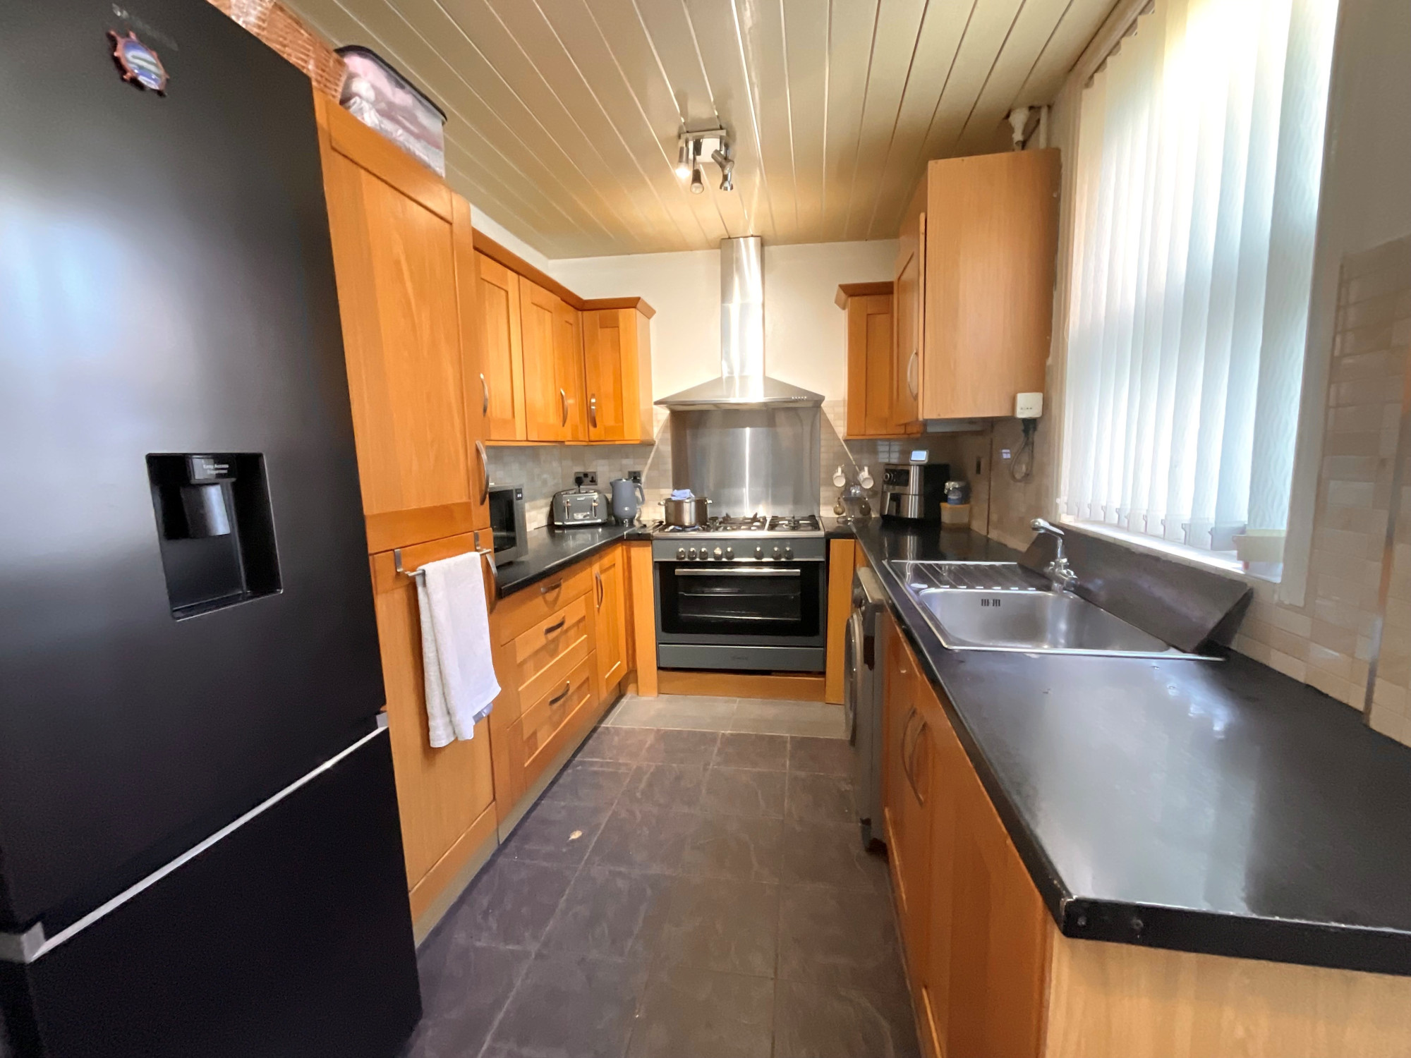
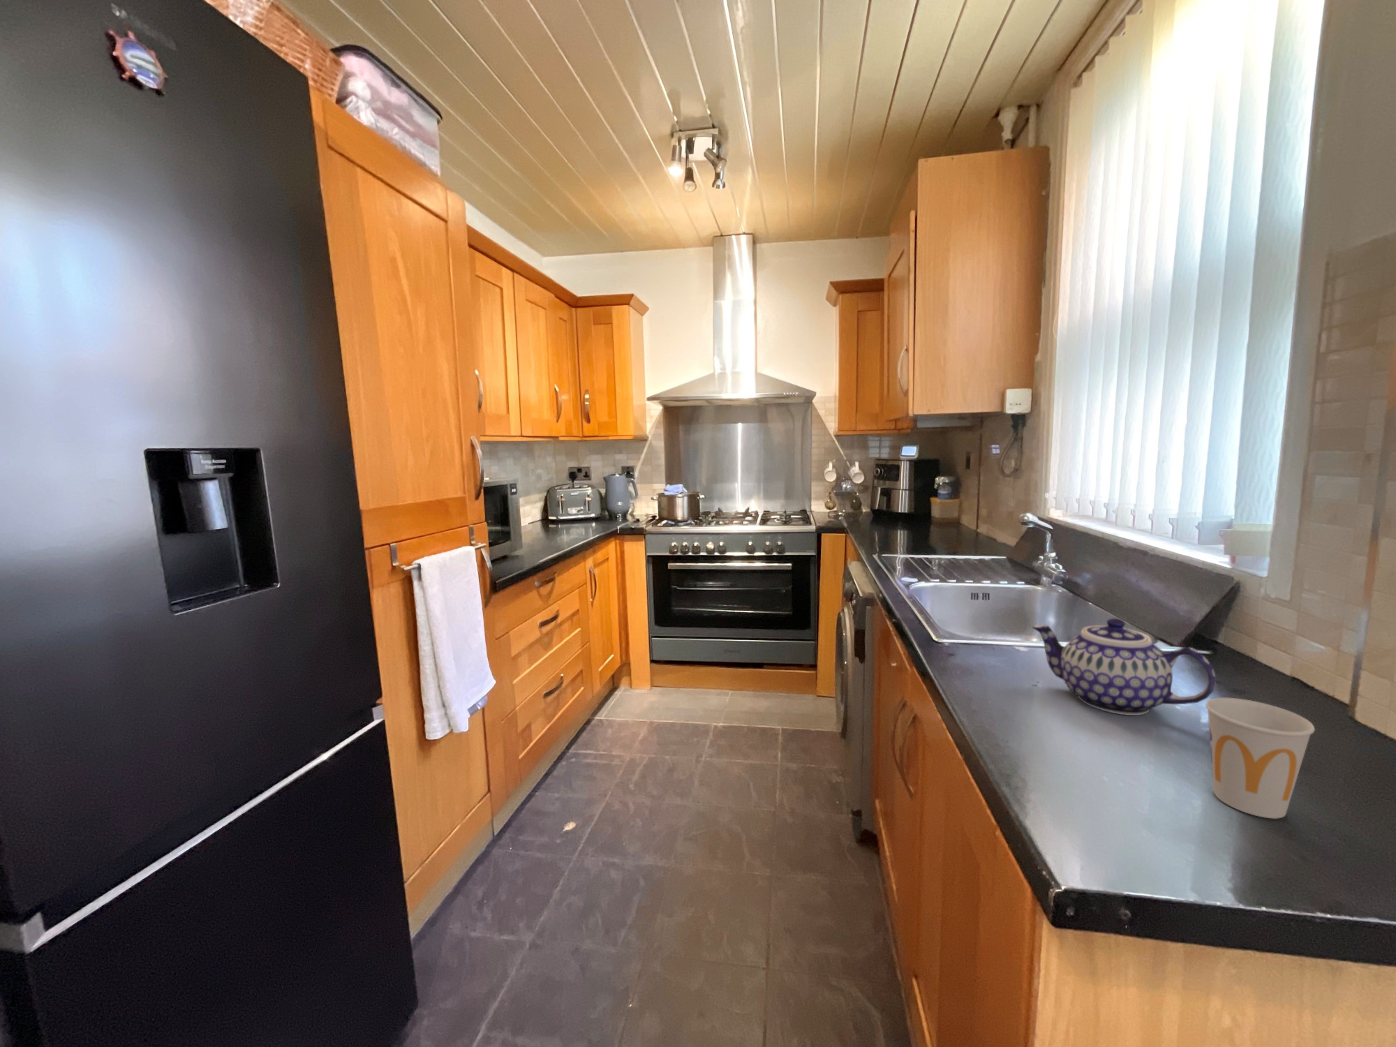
+ cup (1253, 758)
+ teapot (1114, 660)
